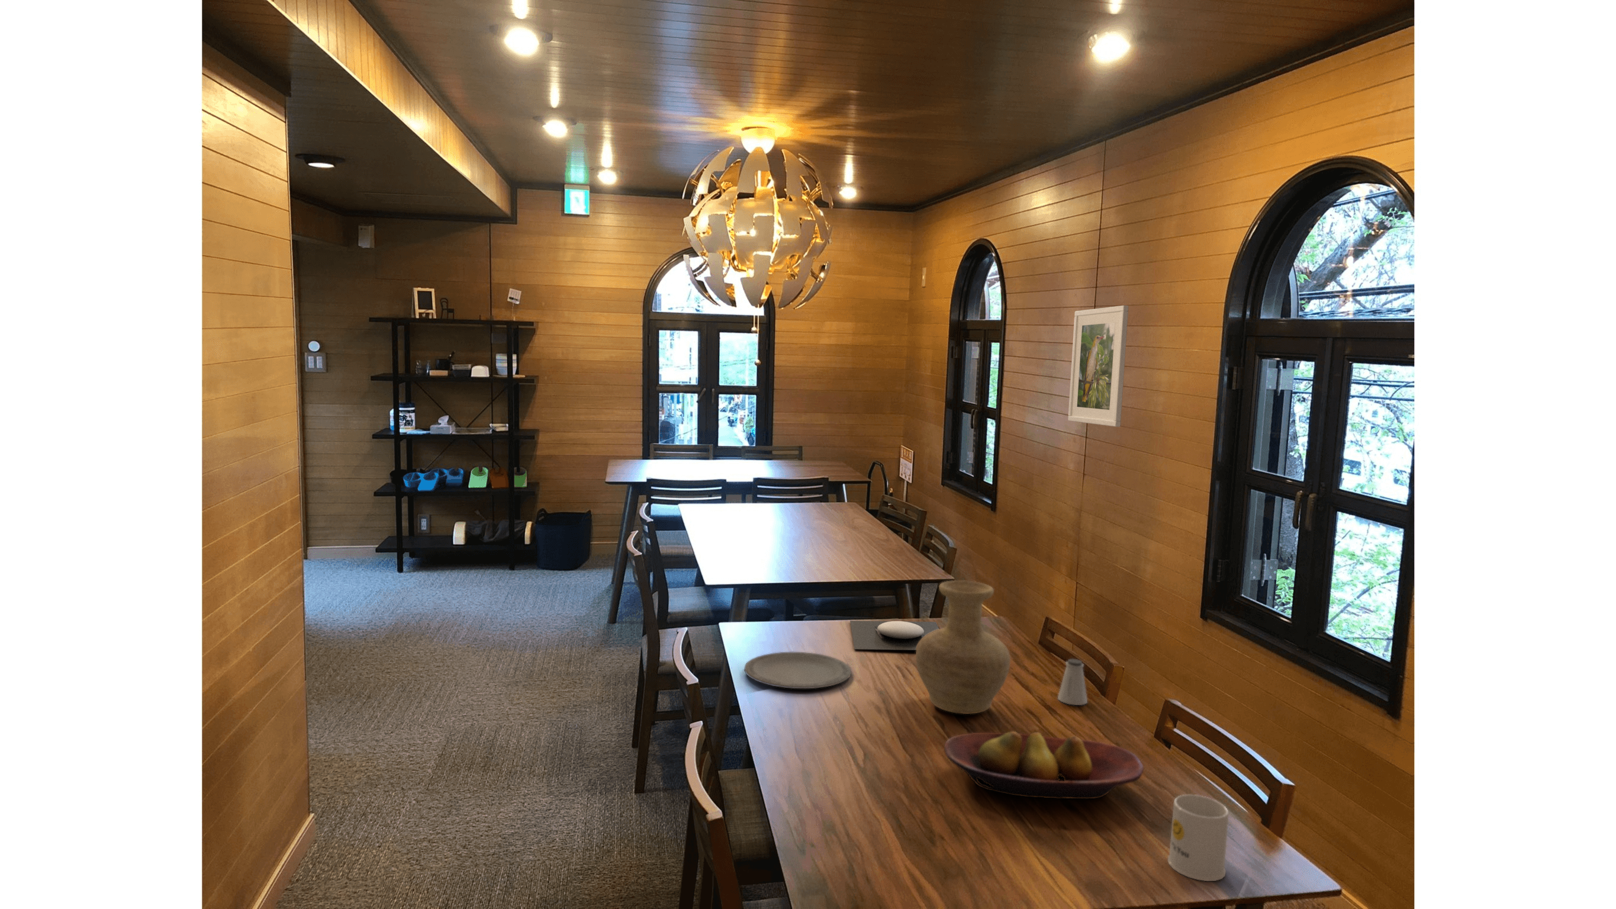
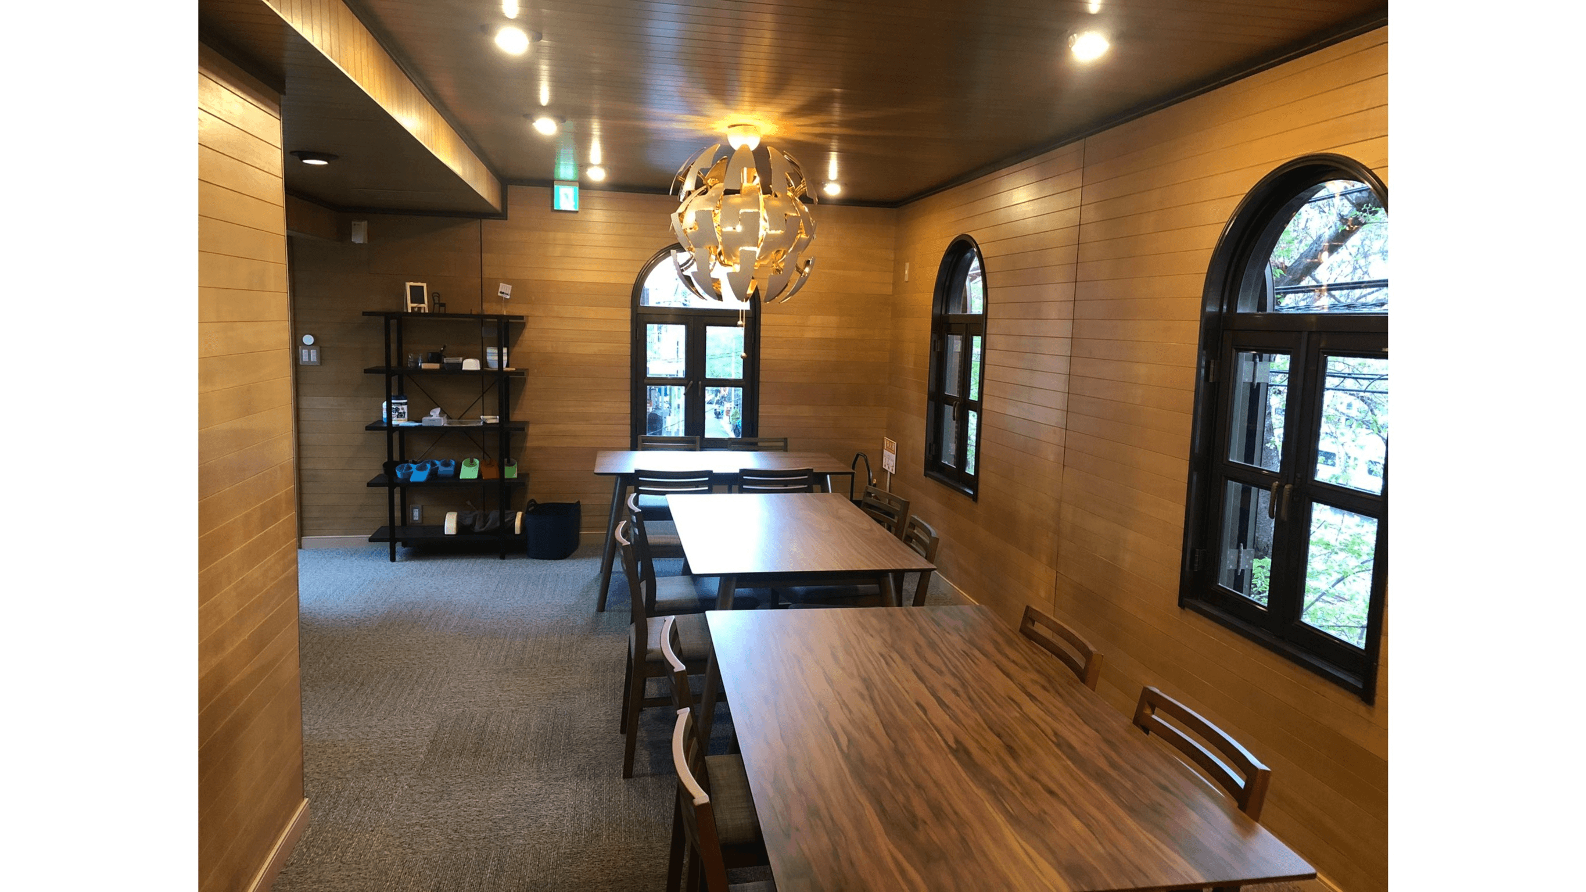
- mug (1193, 832)
- plate (898, 629)
- plate (797, 671)
- saltshaker (1073, 680)
- fruit bowl (1042, 758)
- vase (963, 647)
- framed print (1097, 366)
